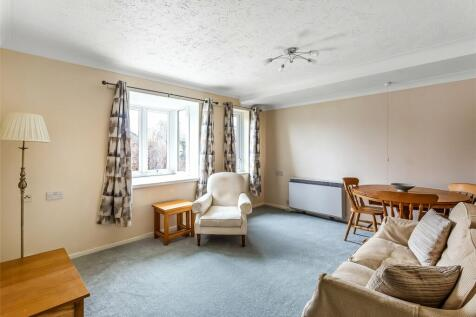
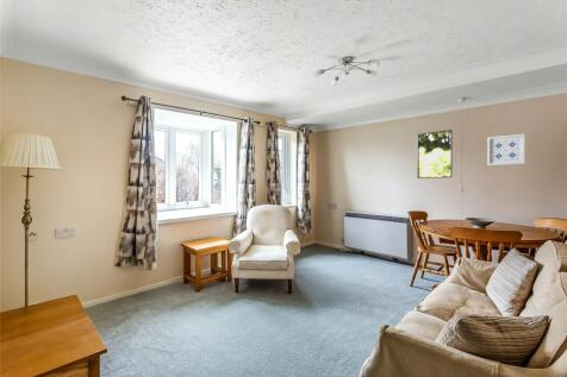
+ wall art (505, 150)
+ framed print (434, 155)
